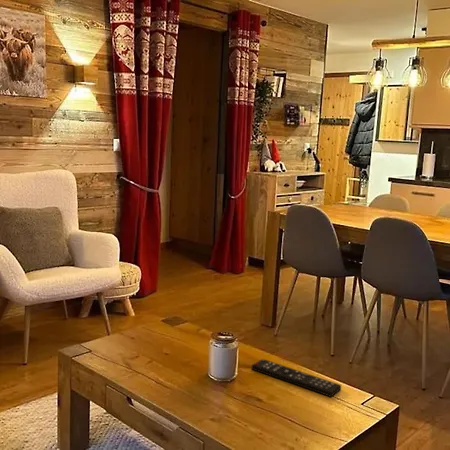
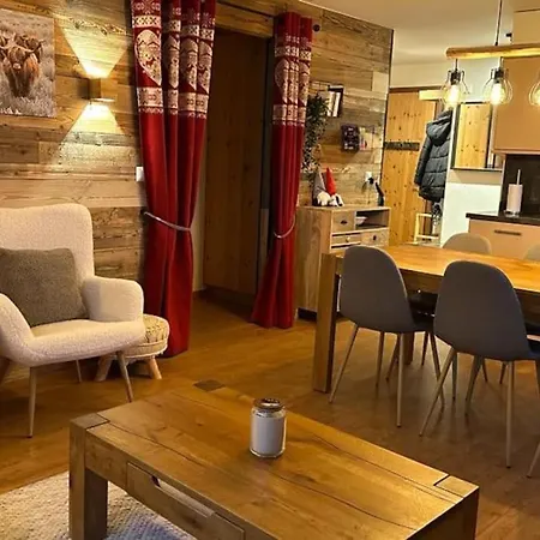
- remote control (294, 376)
